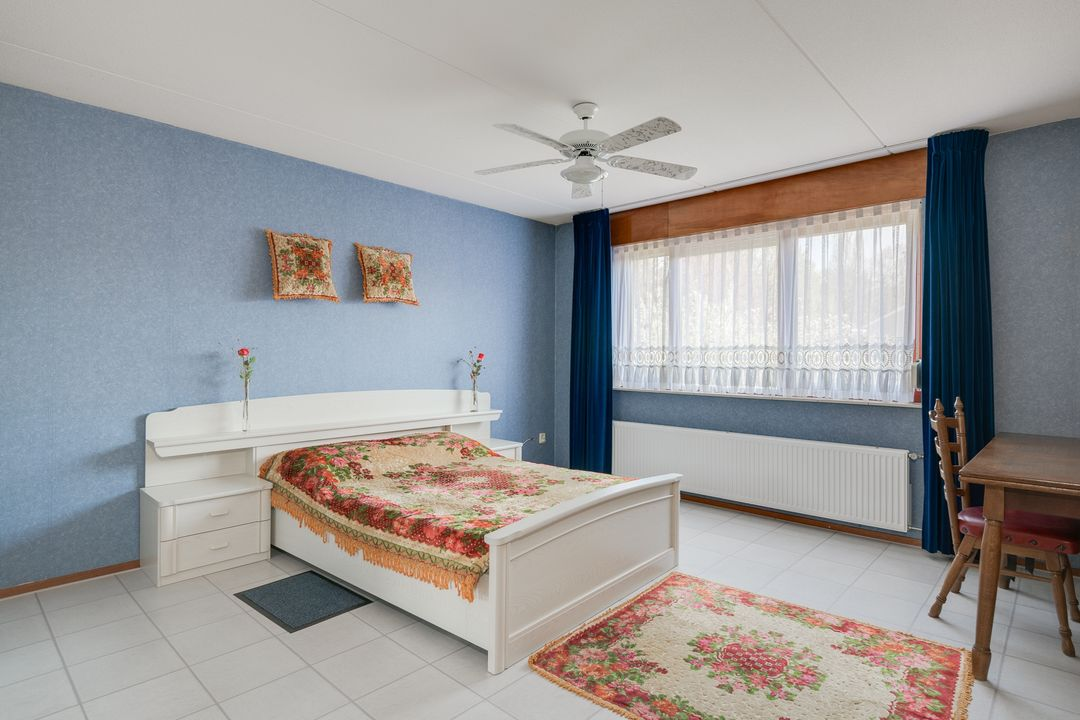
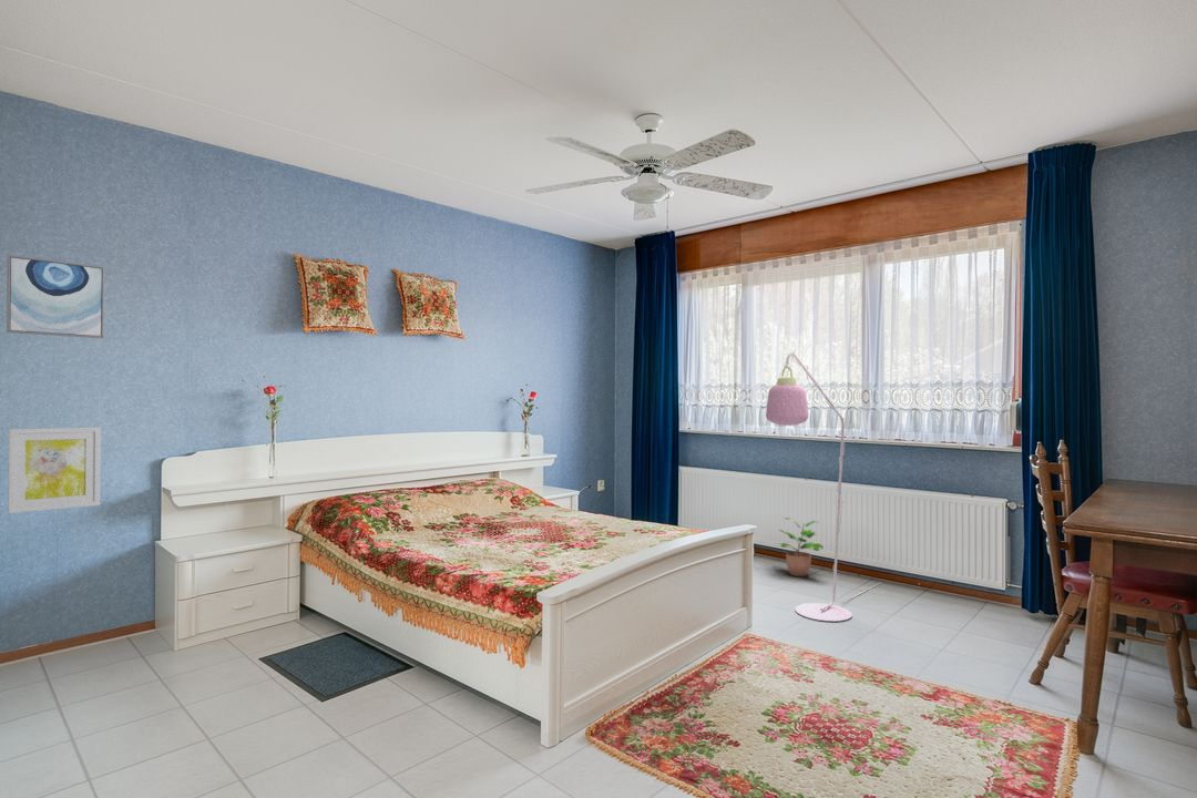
+ wall art (57, 298)
+ wall art (55, 468)
+ potted plant (799, 545)
+ floor lamp (838, 482)
